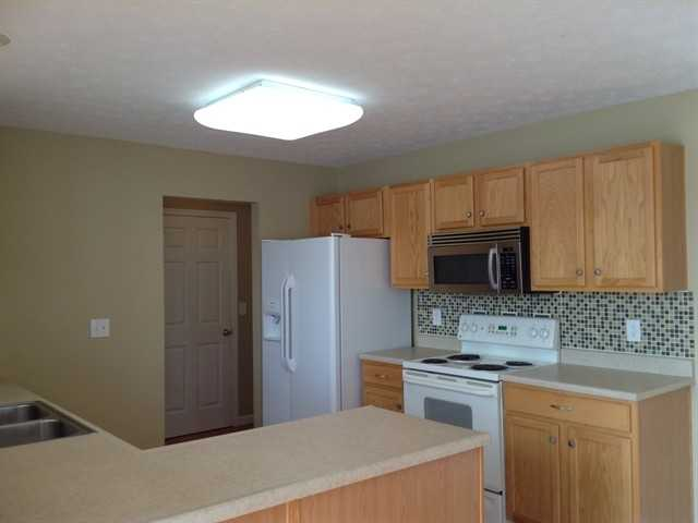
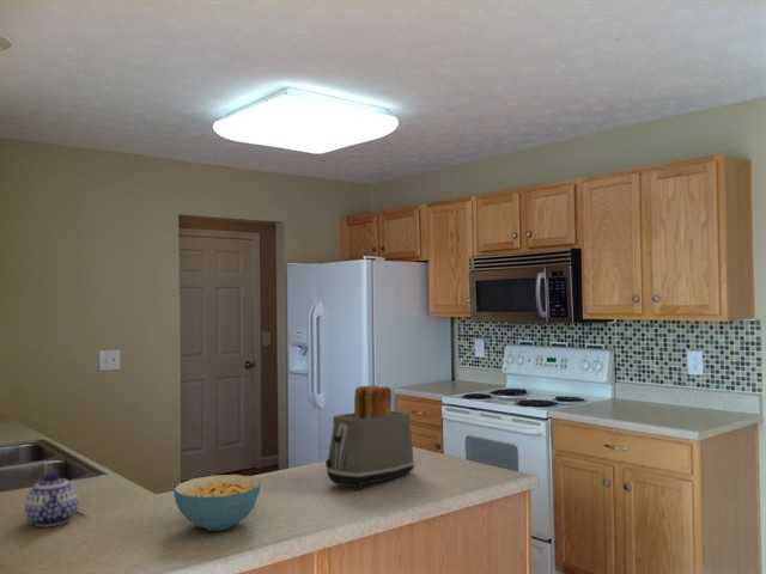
+ cereal bowl (218, 506)
+ toaster (370, 433)
+ teapot (51, 497)
